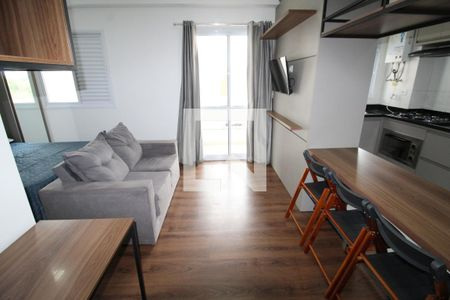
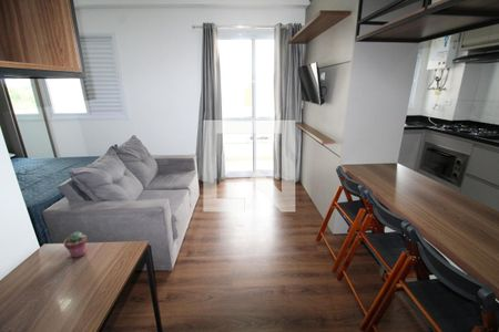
+ potted succulent (75, 243)
